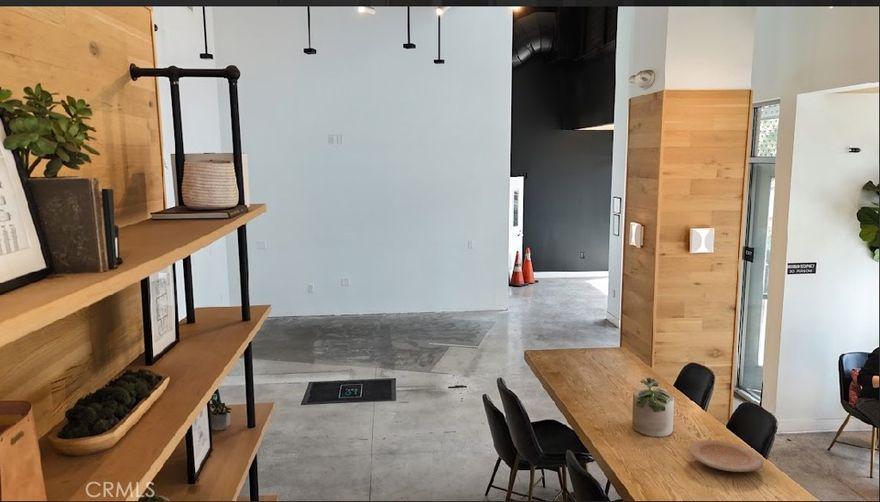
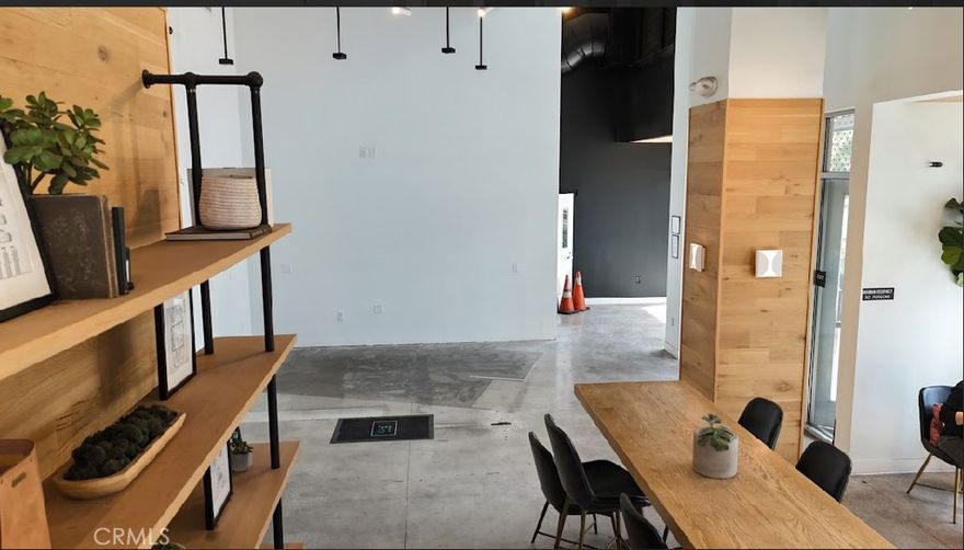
- plate (724, 458)
